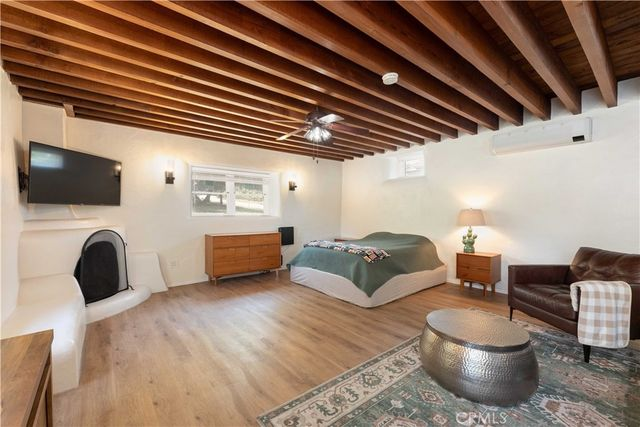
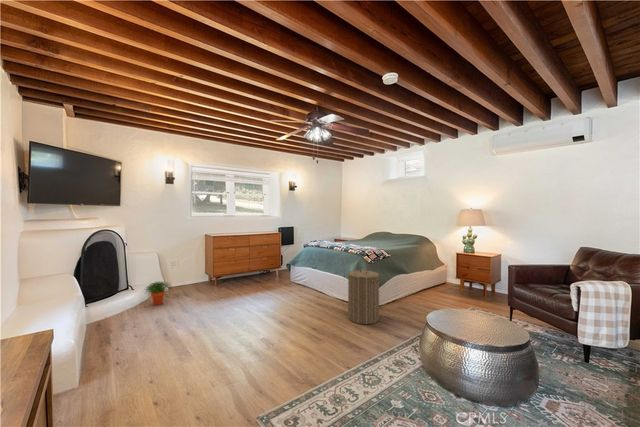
+ potted plant (157, 292)
+ laundry hamper (363, 292)
